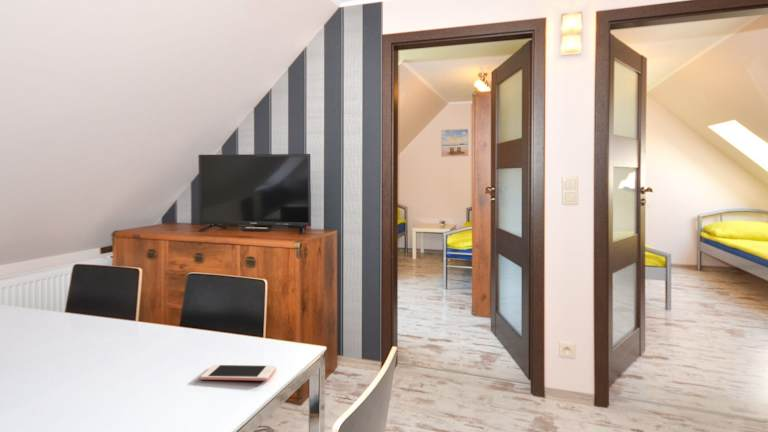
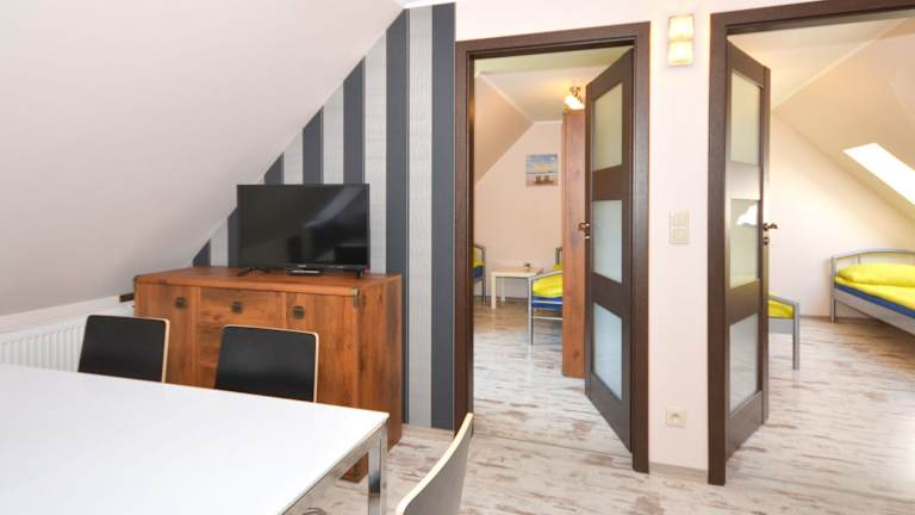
- cell phone (239, 372)
